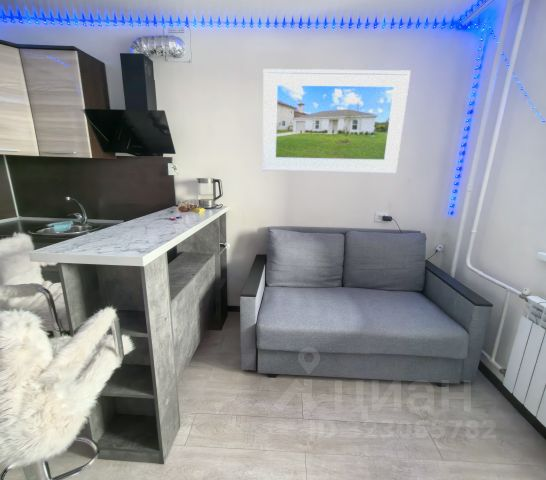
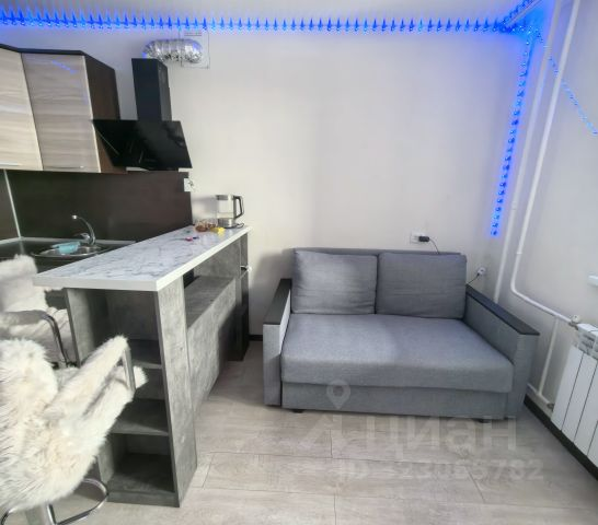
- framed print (332, 123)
